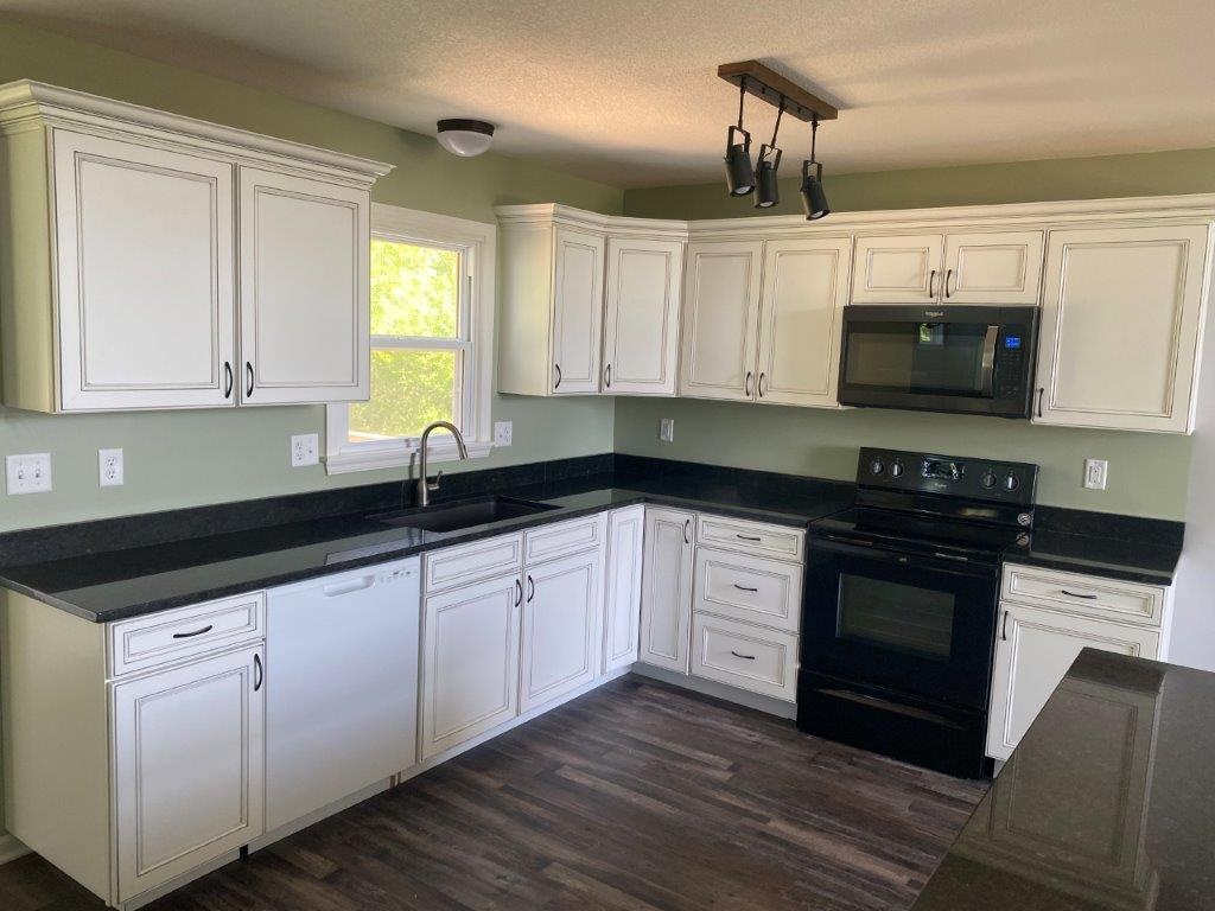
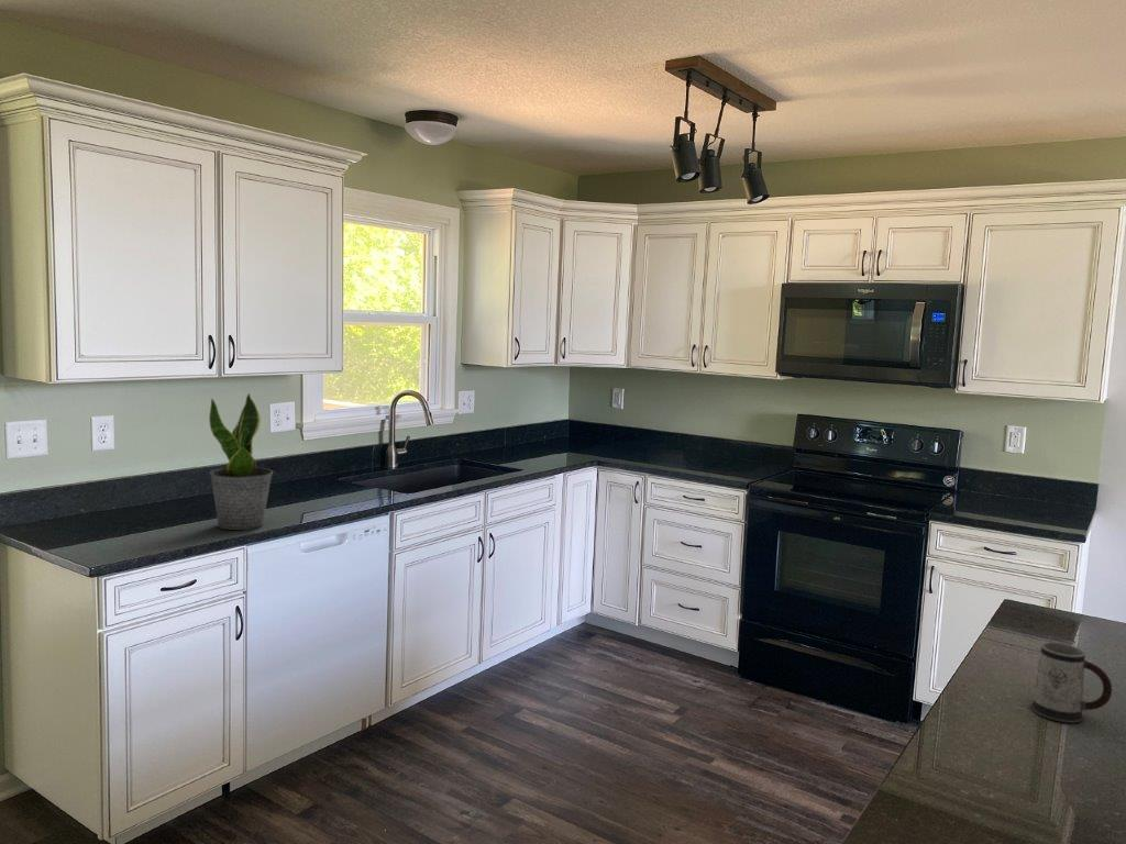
+ mug (1071, 684)
+ potted plant (241, 459)
